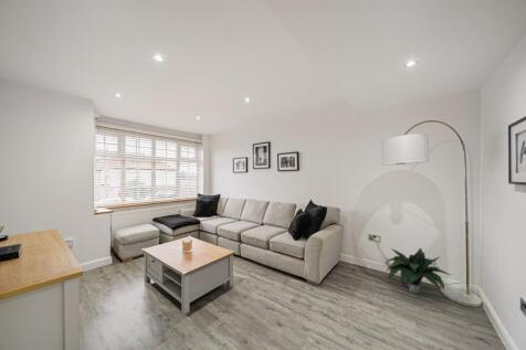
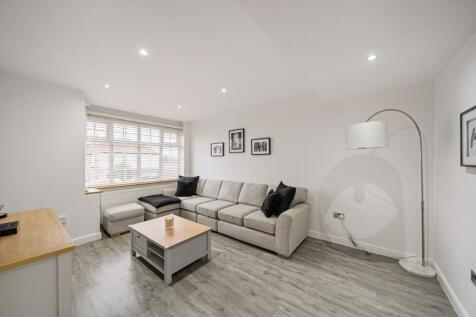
- potted plant (415, 269)
